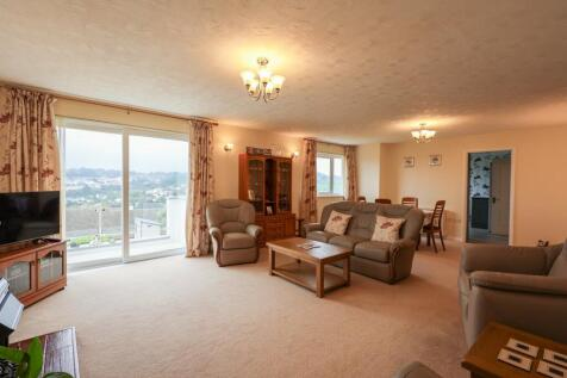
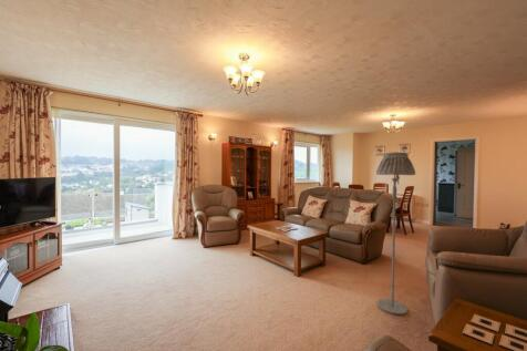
+ floor lamp (393, 230)
